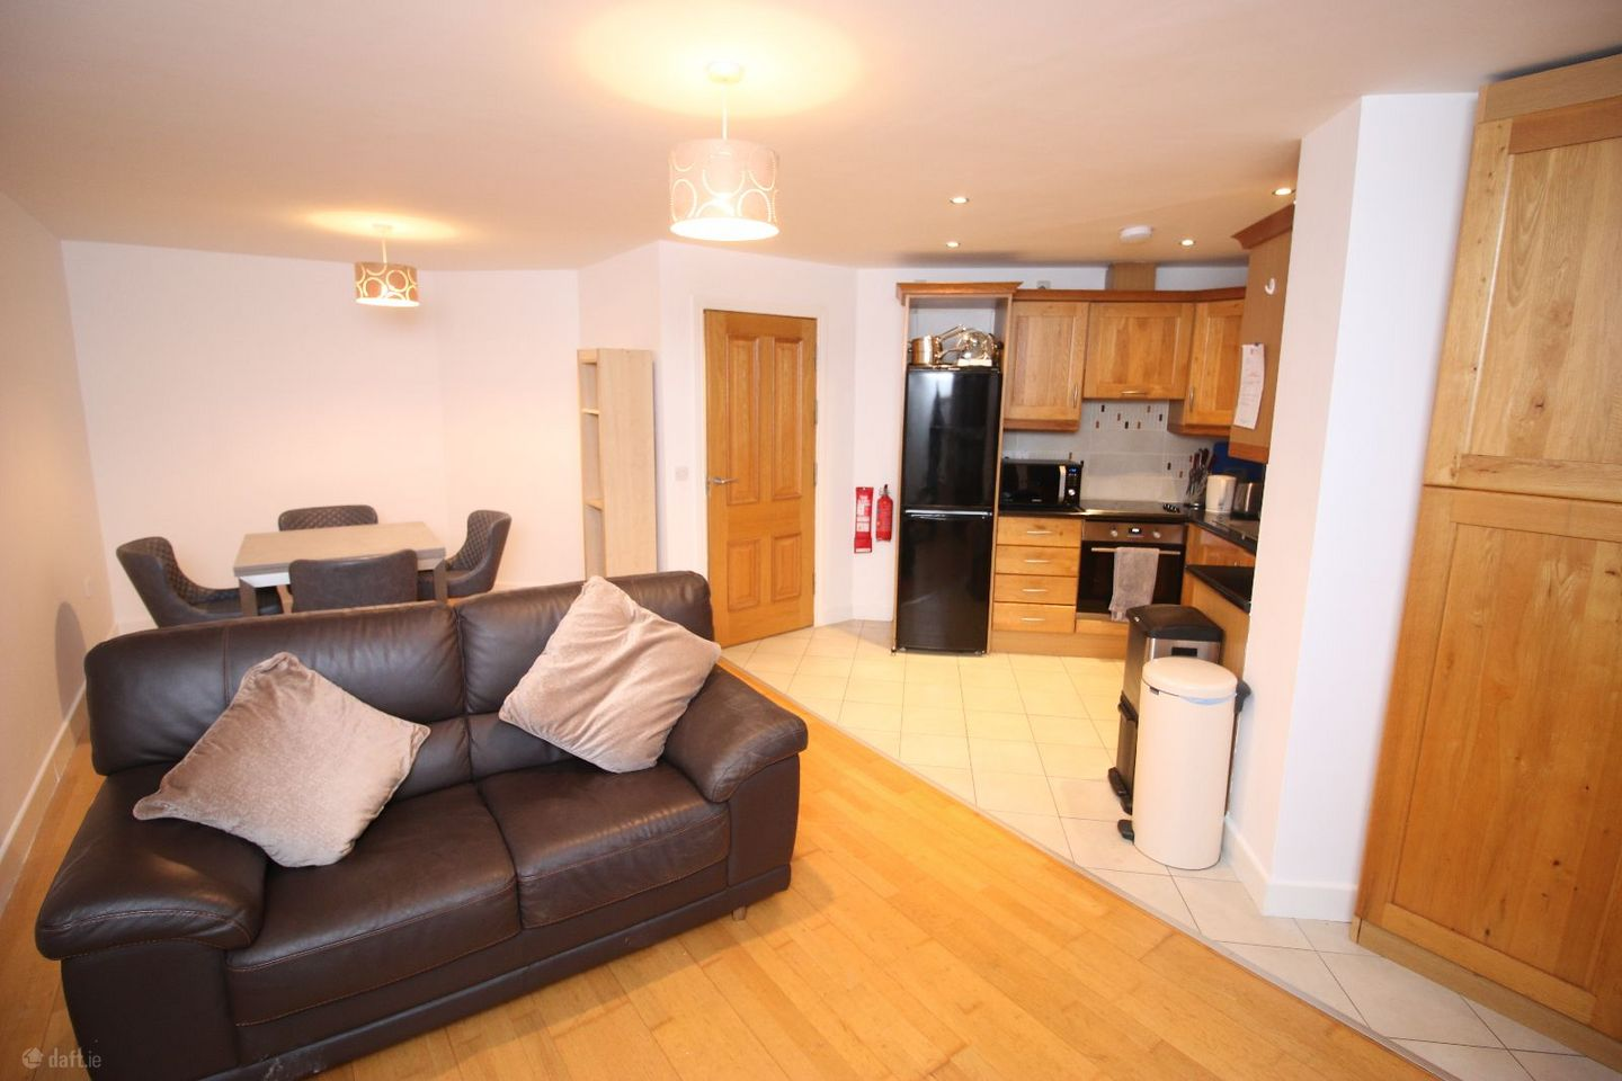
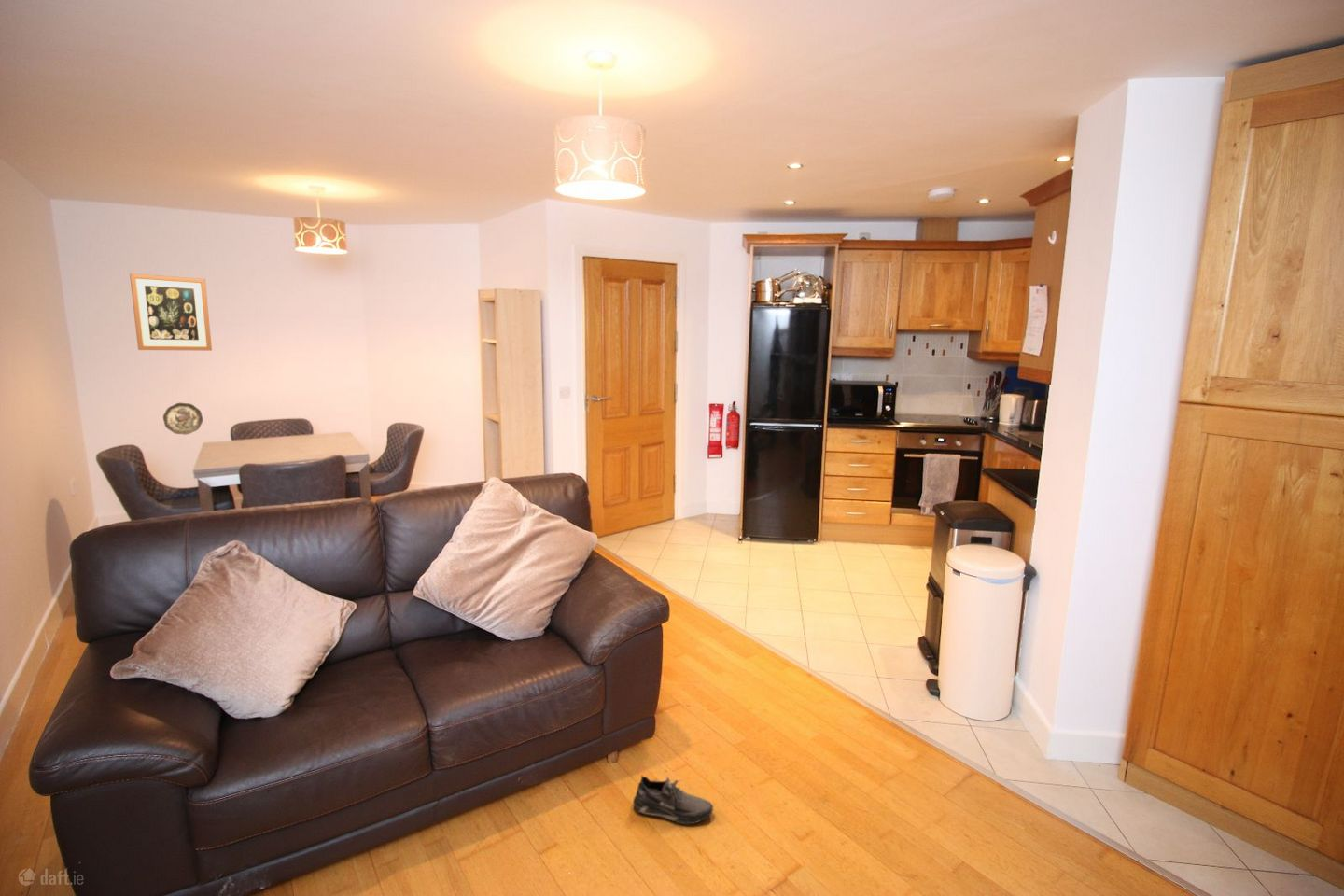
+ shoe (672, 795)
+ decorative plate (183, 418)
+ wall art (172, 314)
